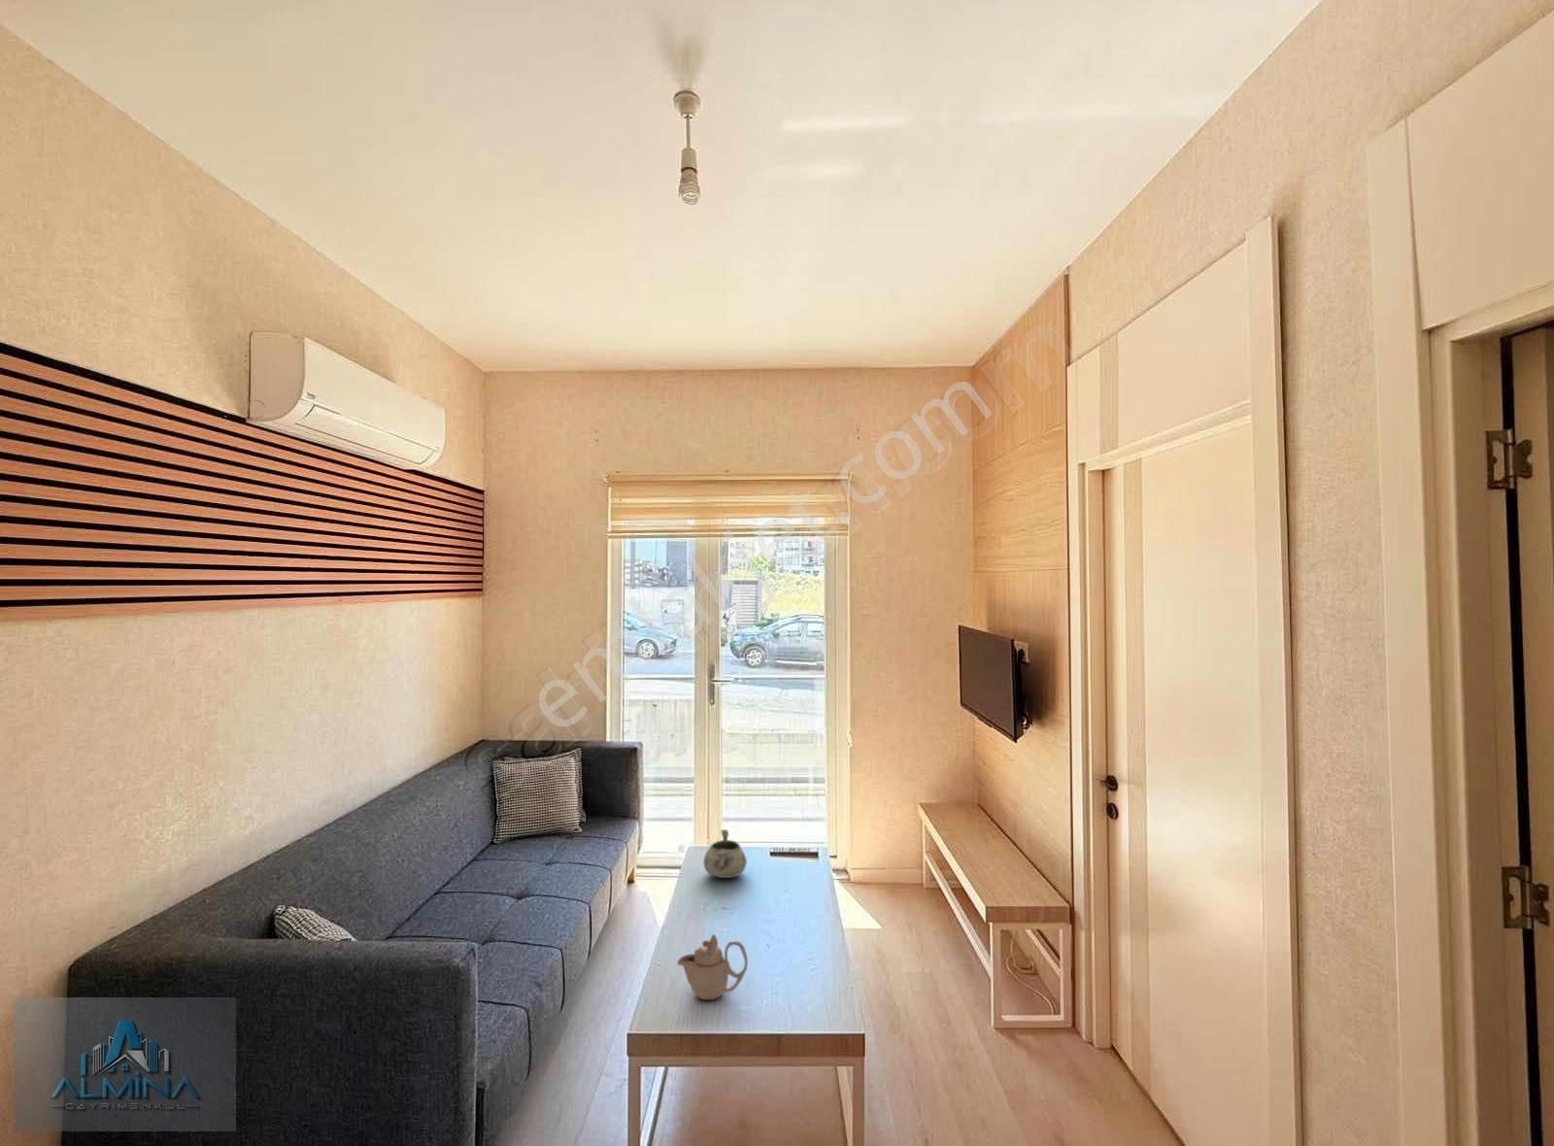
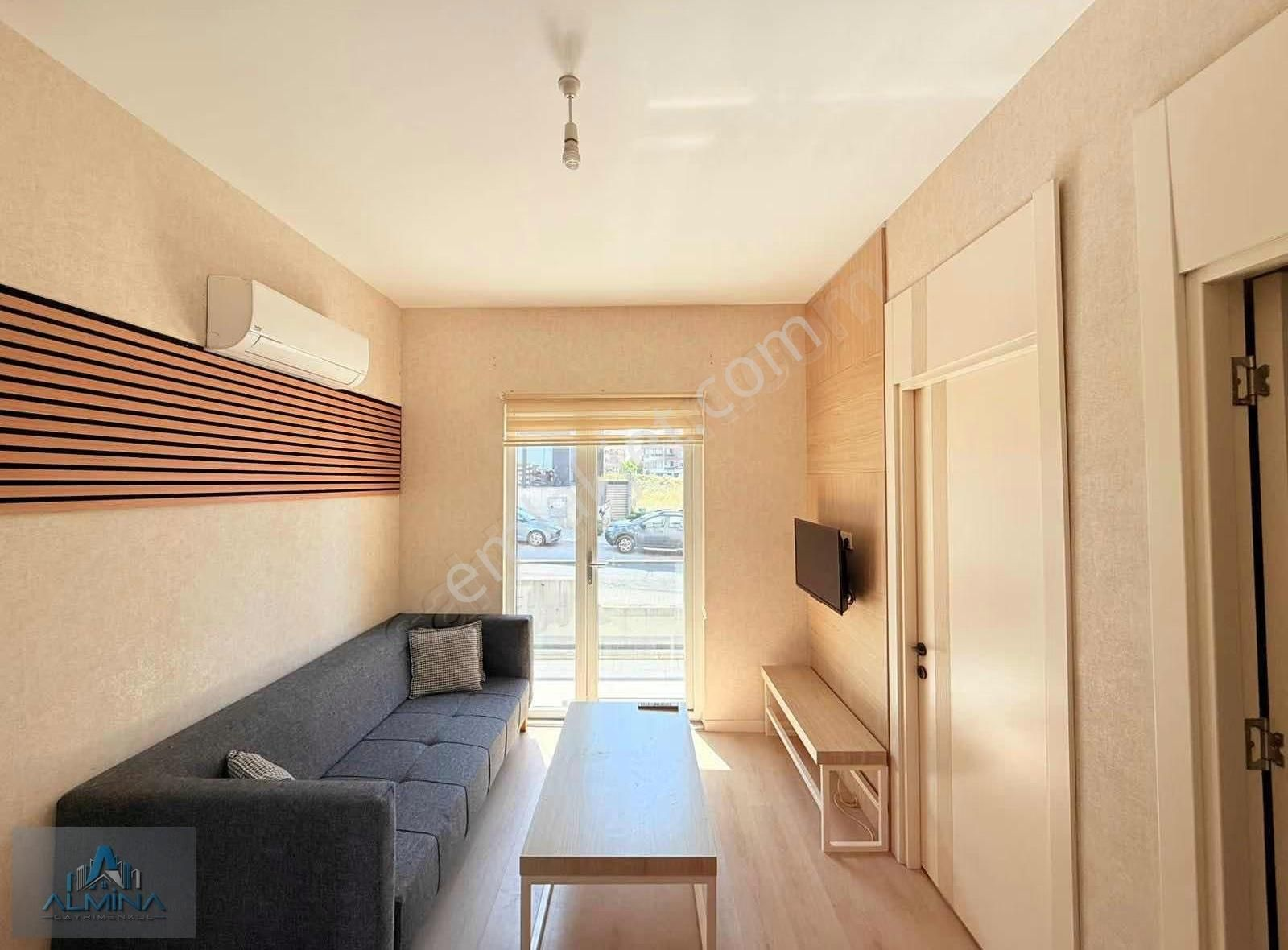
- teapot (712, 965)
- decorative bowl (725, 856)
